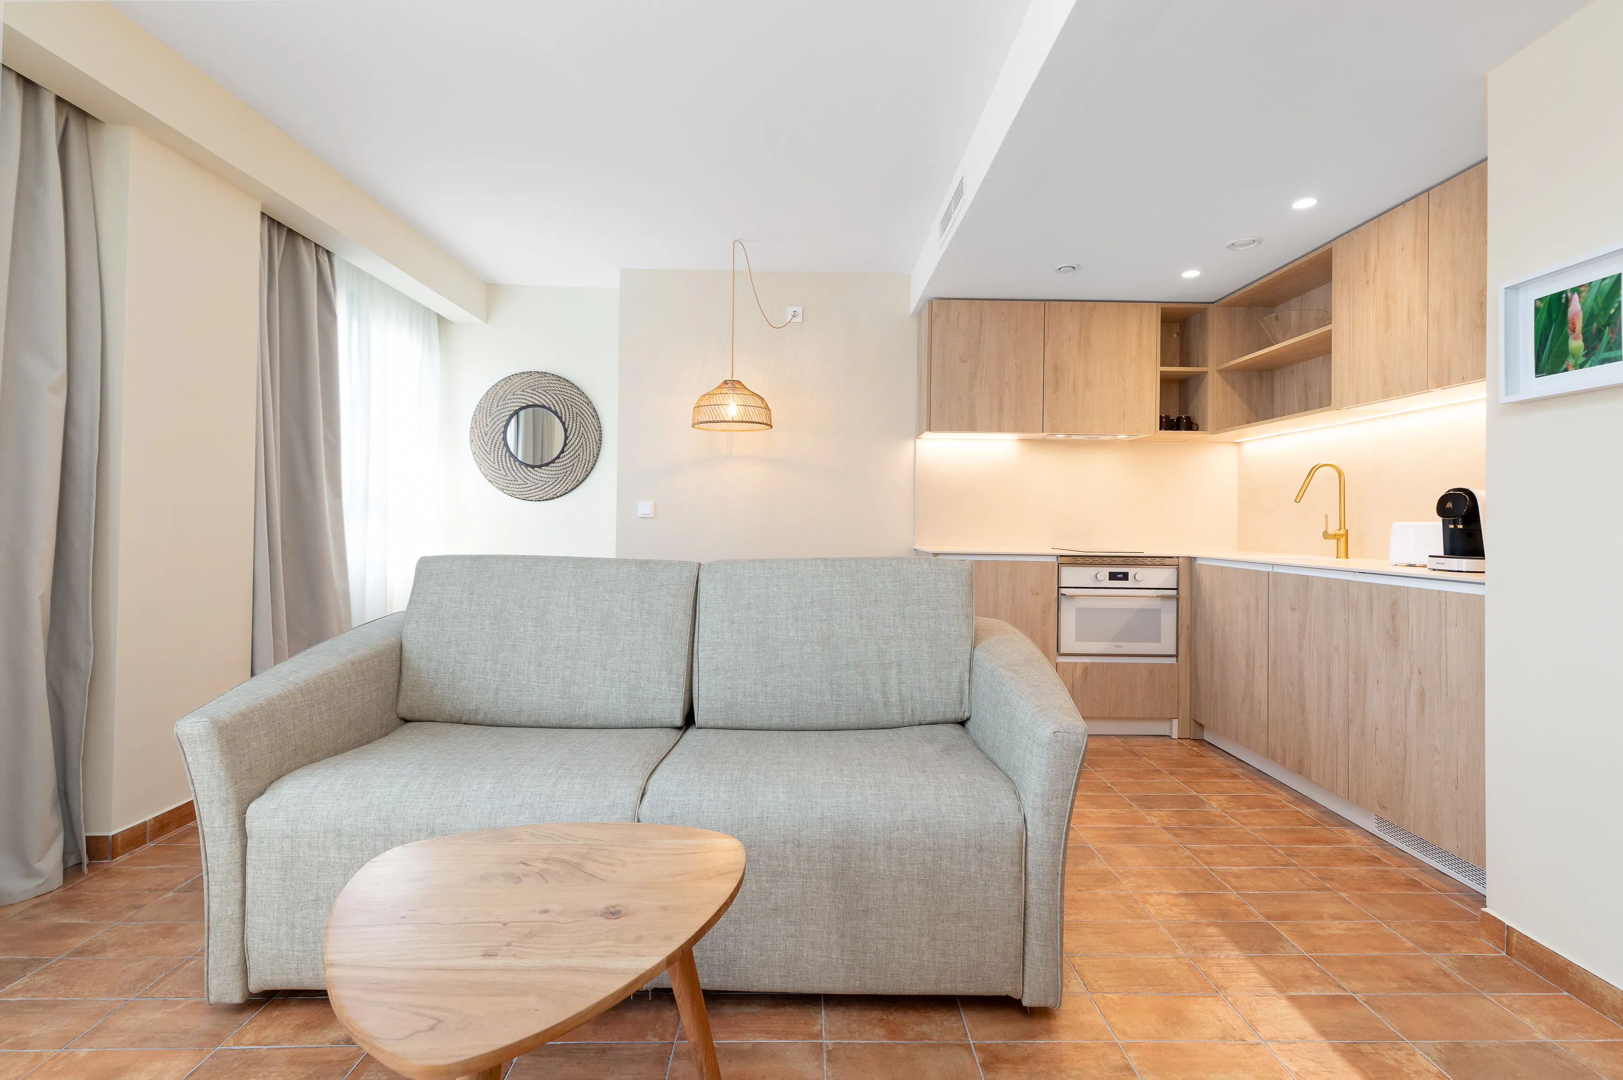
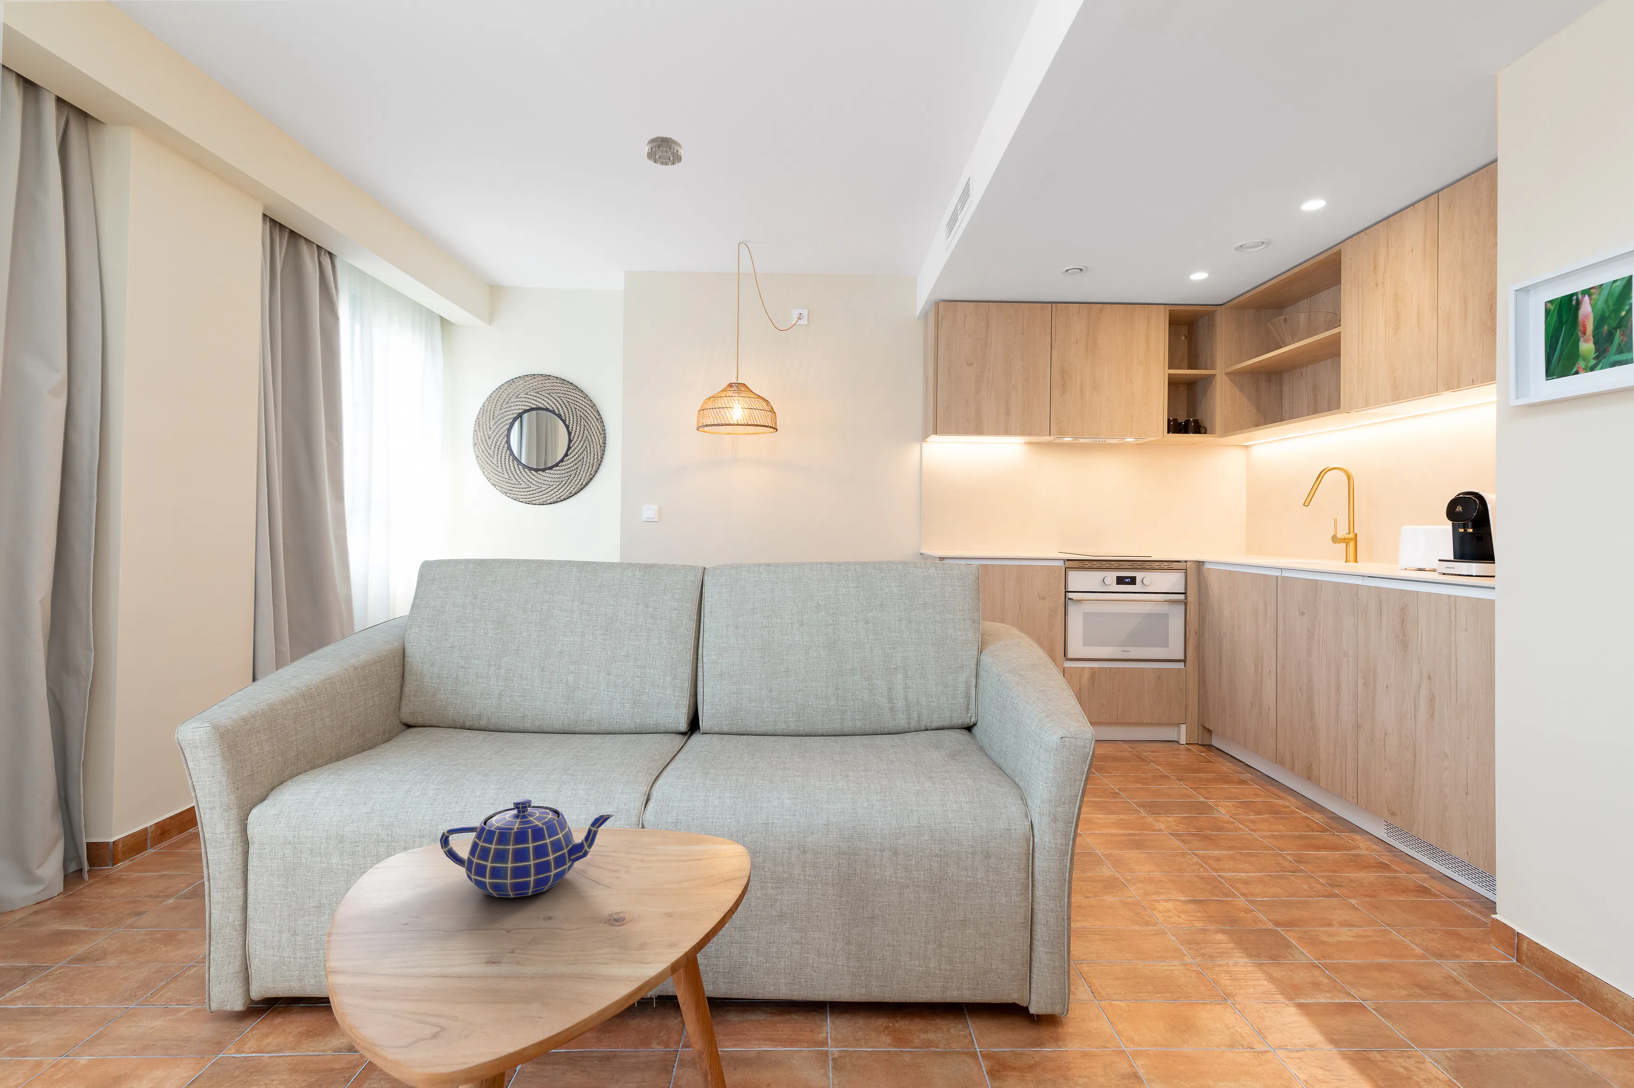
+ smoke detector (664, 151)
+ teapot (528, 841)
